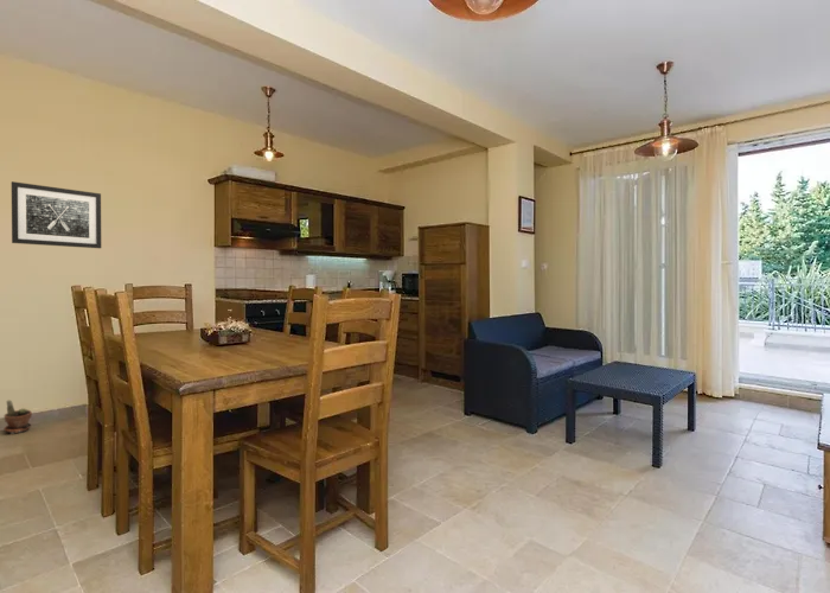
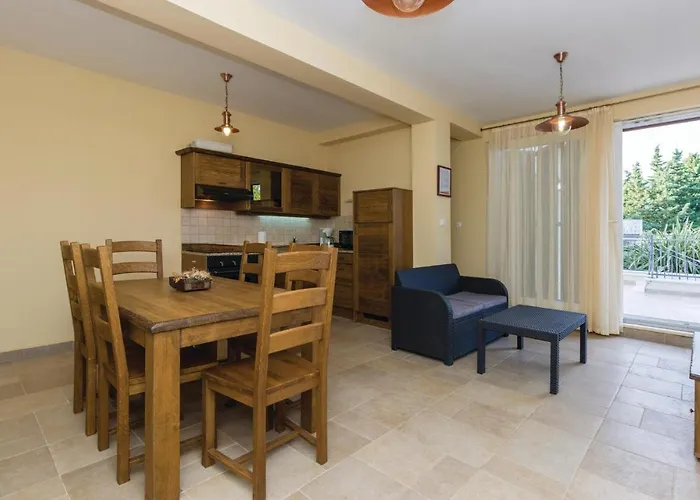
- wall art (58, 216)
- potted plant (18, 414)
